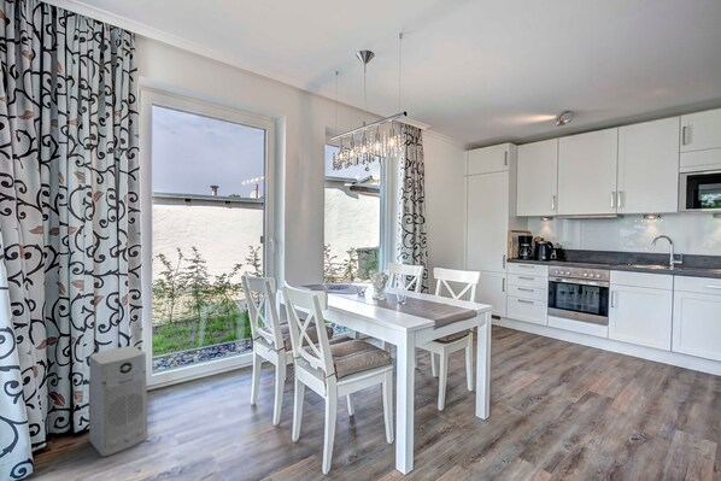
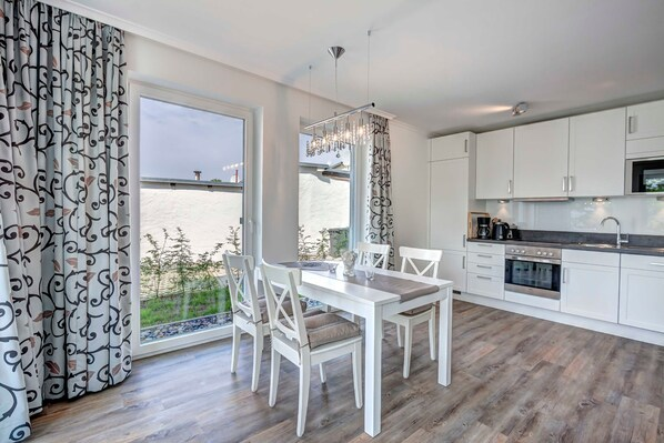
- air purifier (118, 395)
